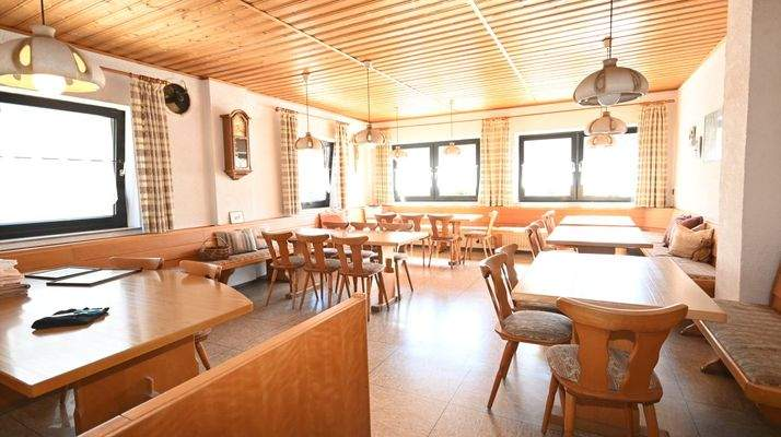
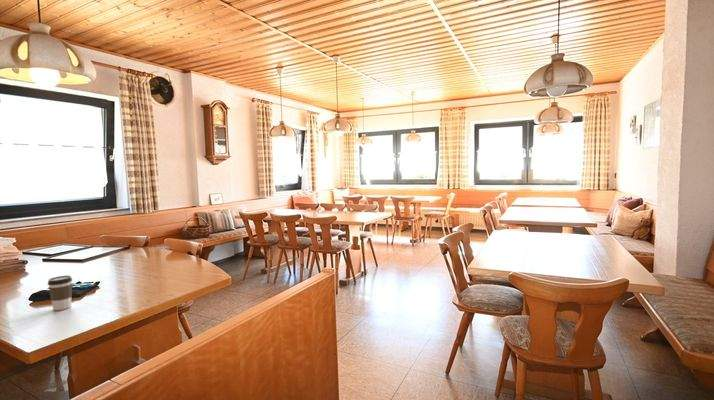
+ coffee cup (61, 292)
